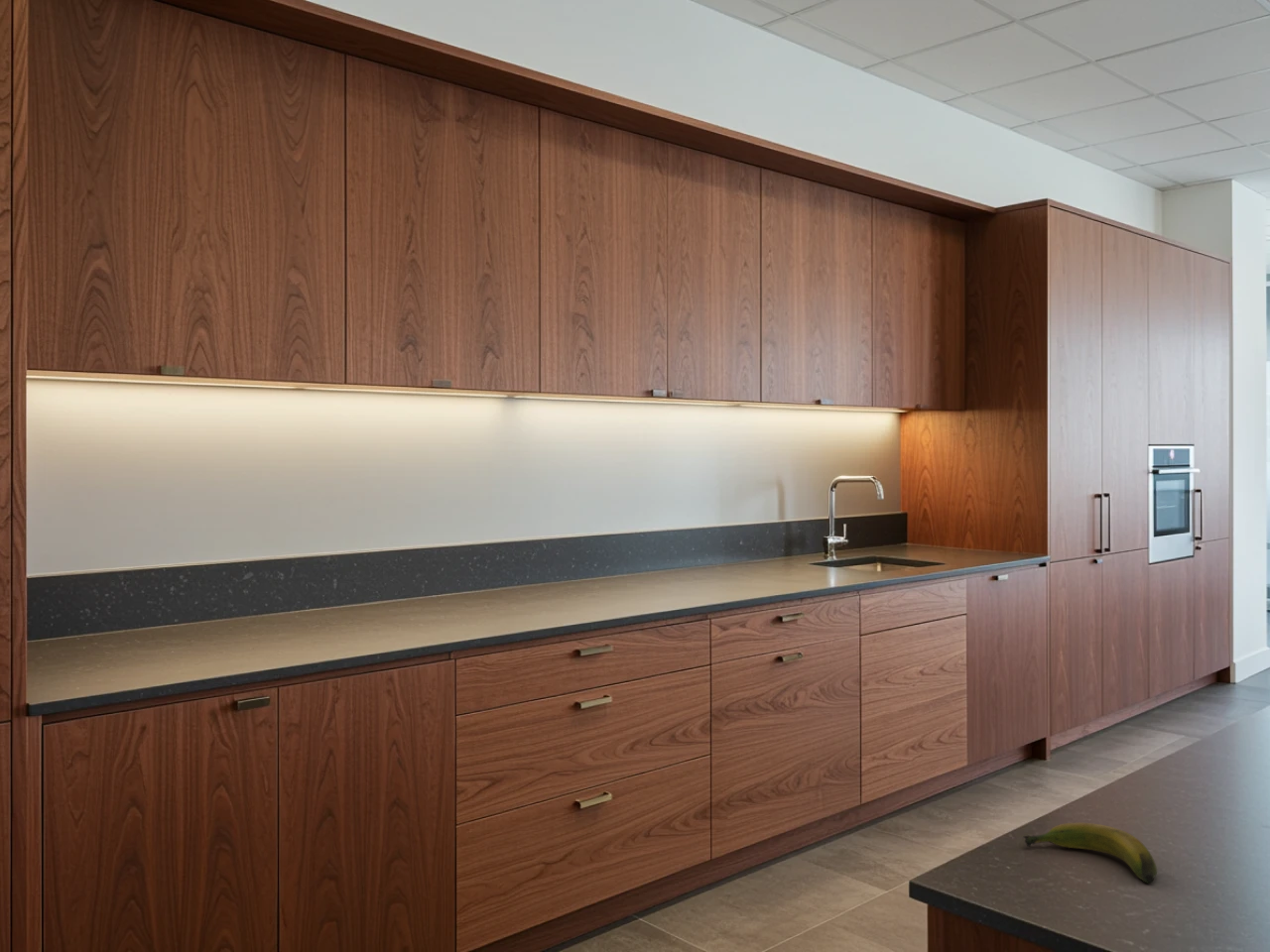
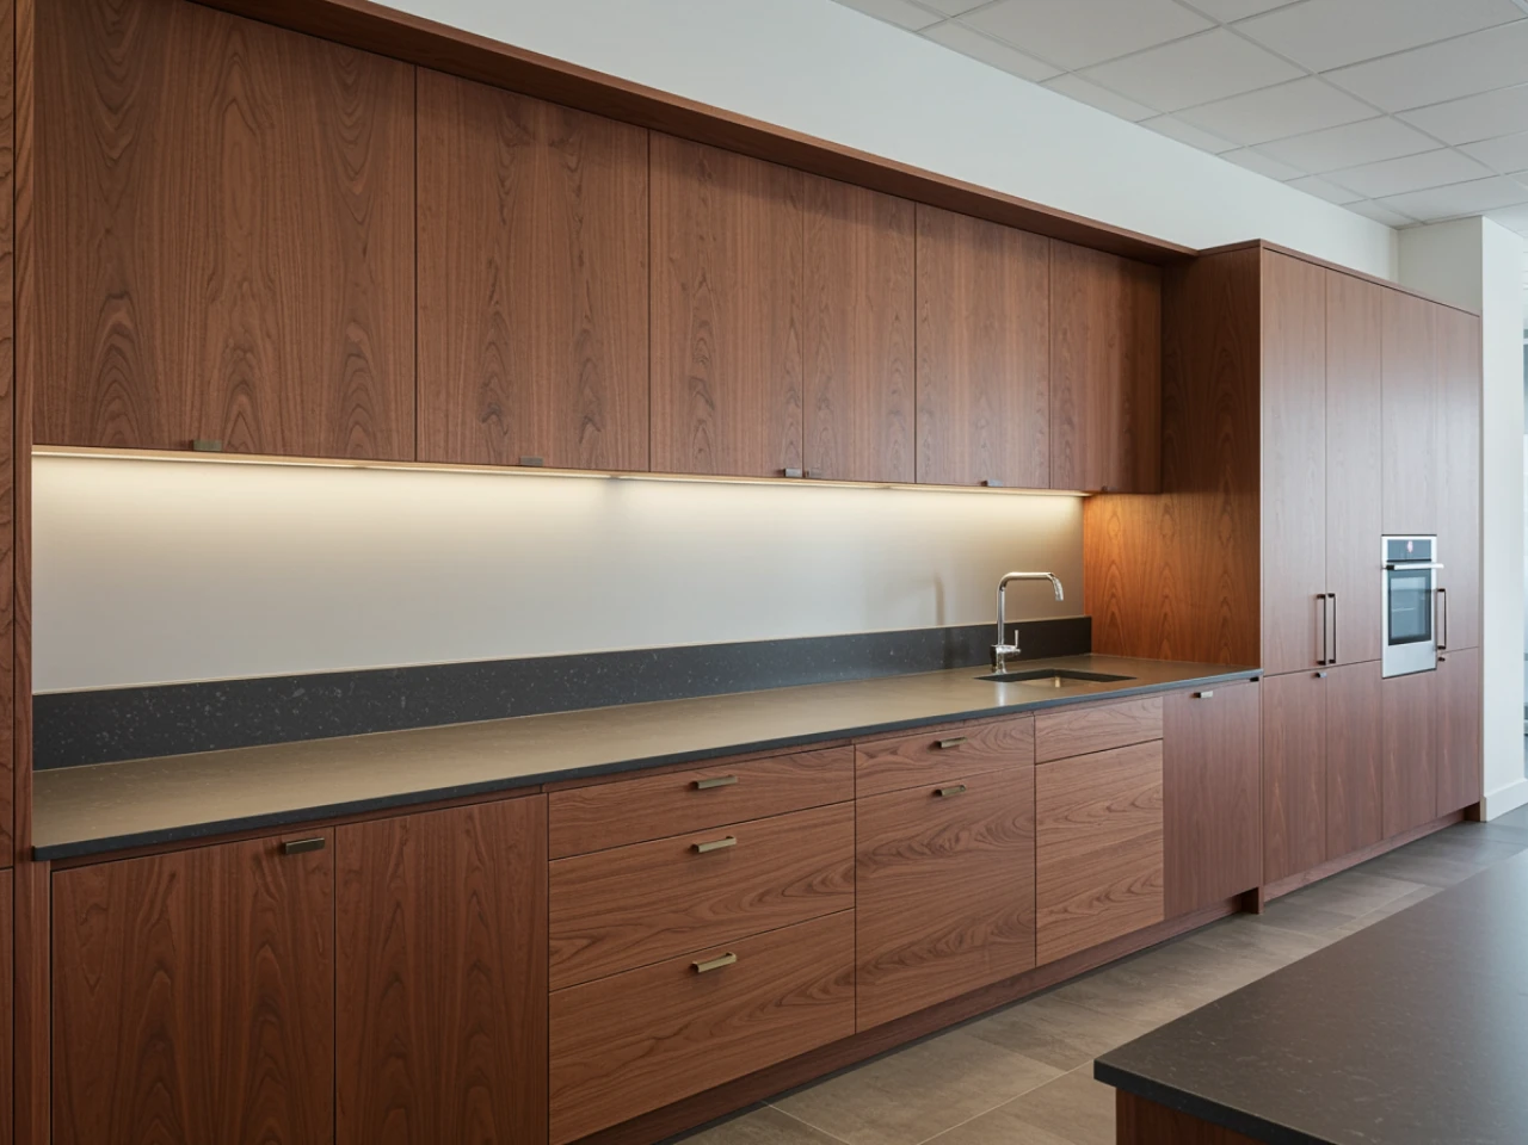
- banana (1089, 844)
